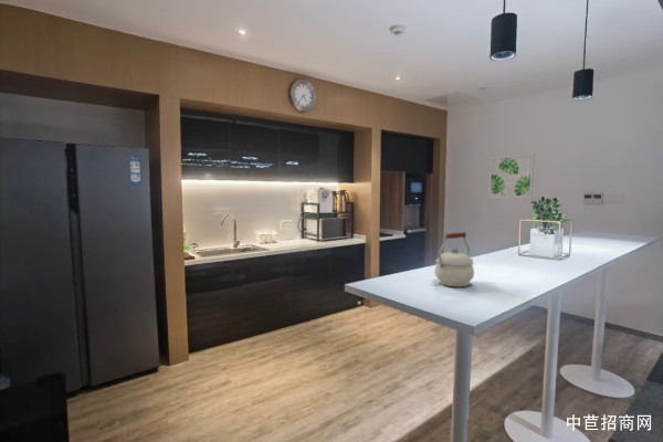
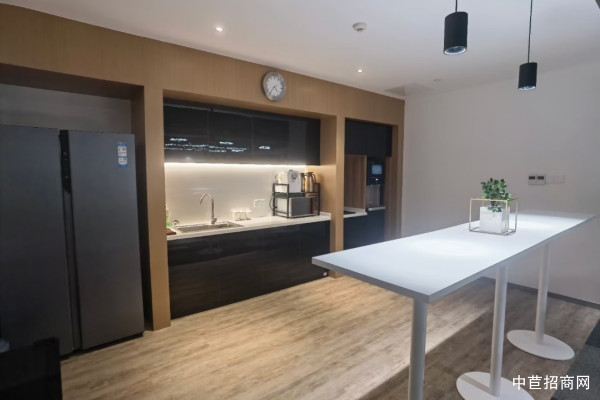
- wall art (511, 177)
- kettle (456, 257)
